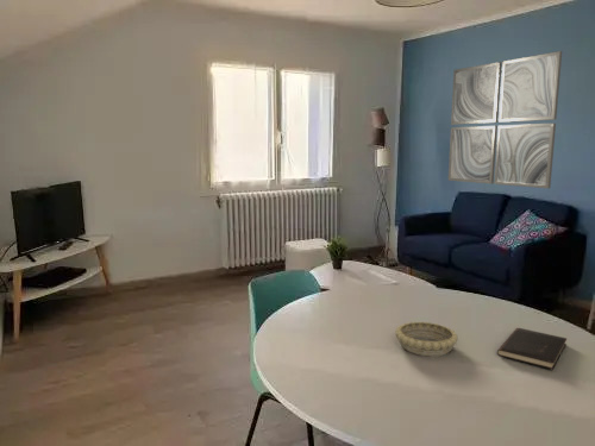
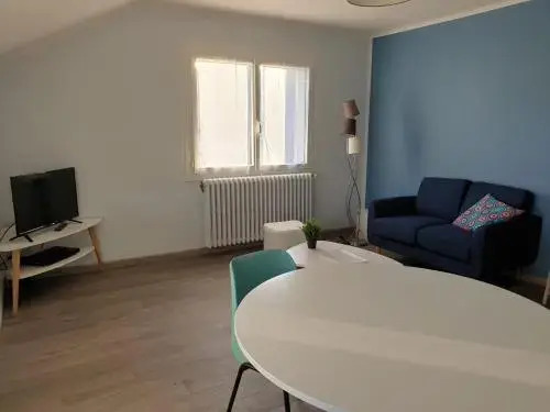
- decorative bowl (425, 337)
- hardcover book (532, 346)
- wall art (496, 121)
